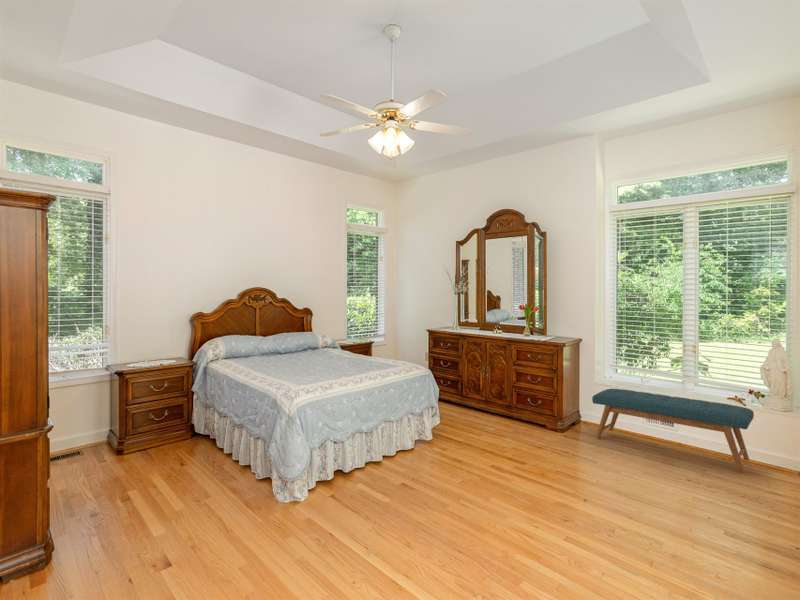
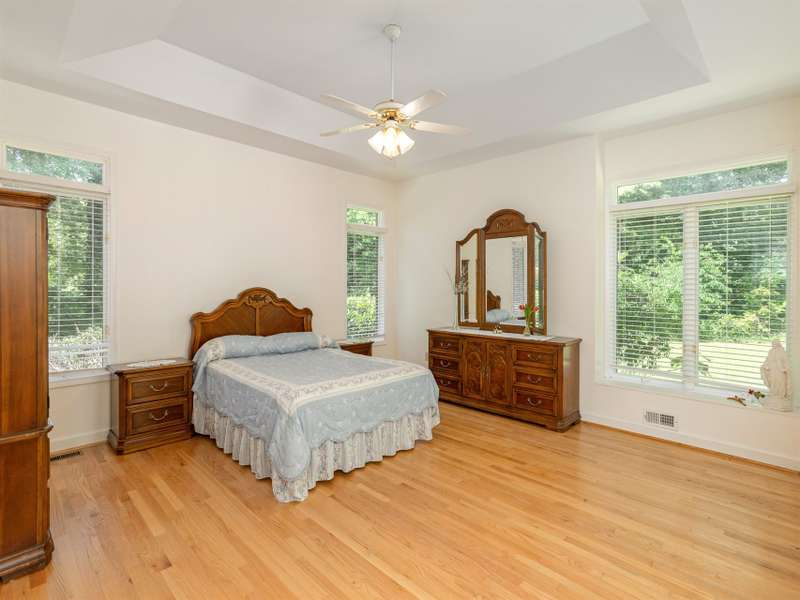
- bench (667, 421)
